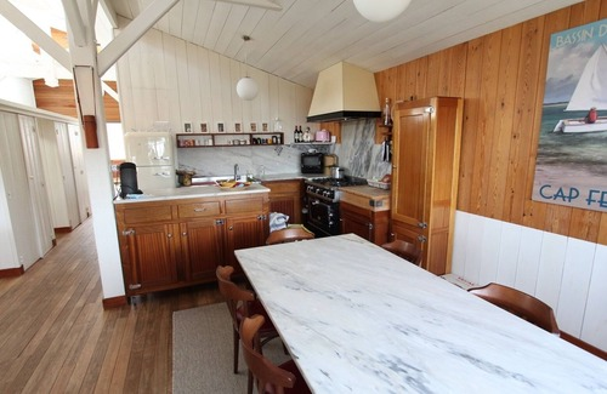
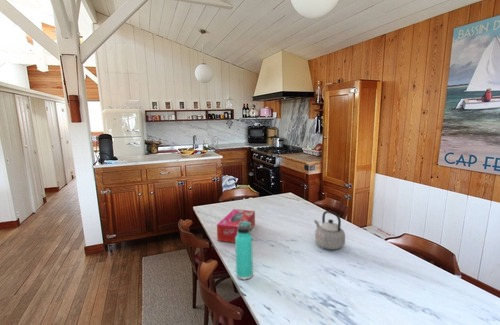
+ tissue box (237, 224)
+ teapot (327, 227)
+ thermos bottle (244, 249)
